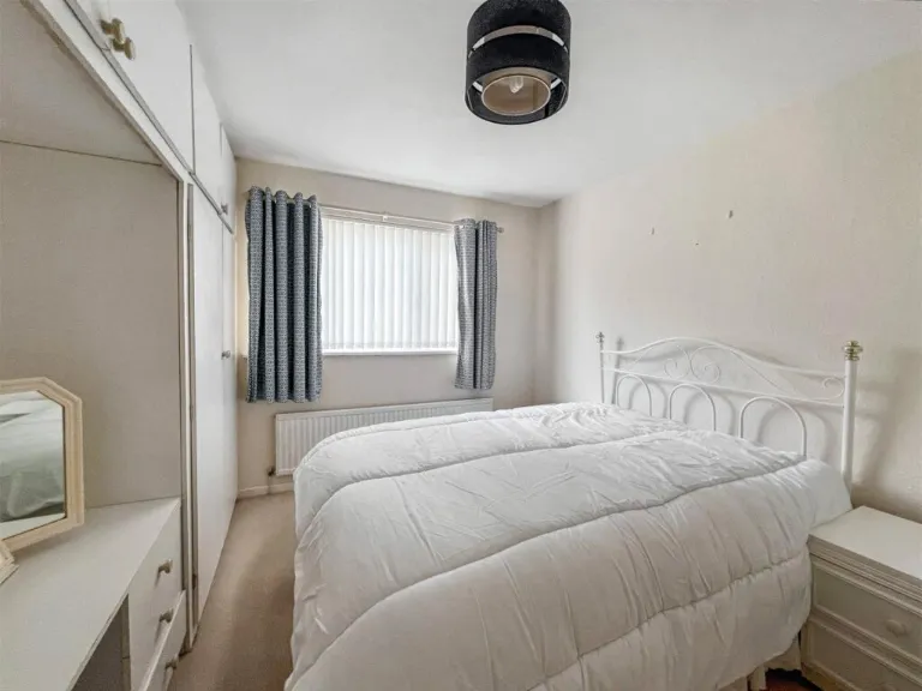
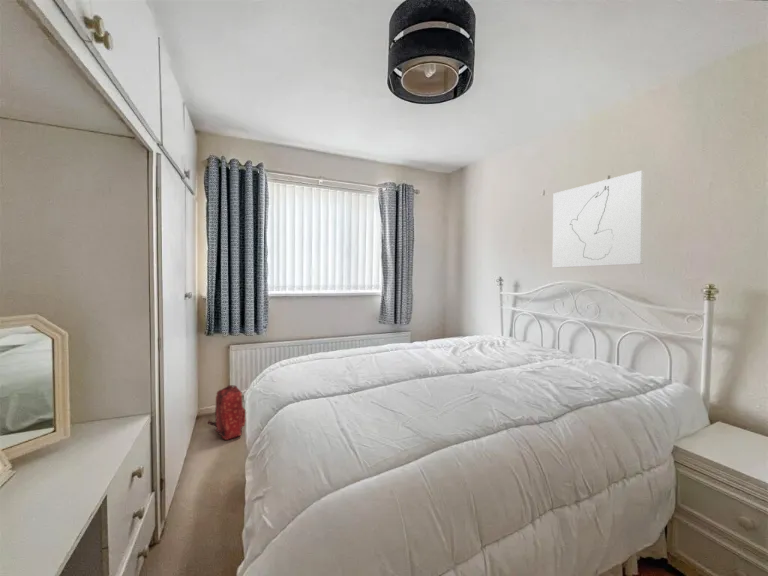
+ wall art (593, 225)
+ backpack (226, 410)
